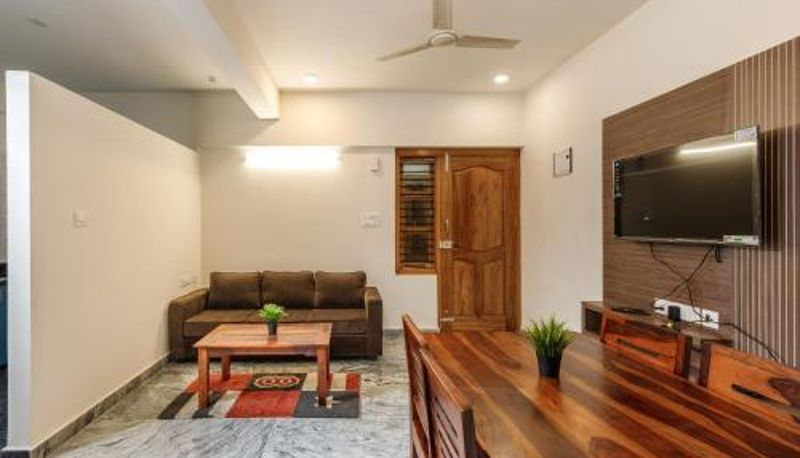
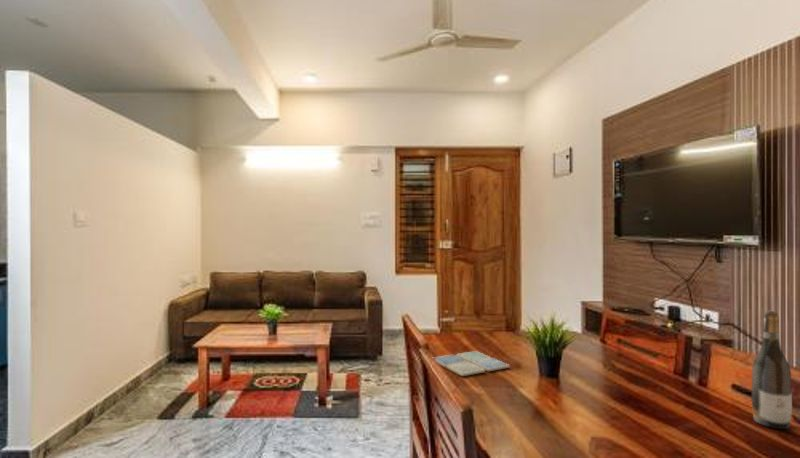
+ drink coaster (469, 362)
+ wine bottle (771, 367)
